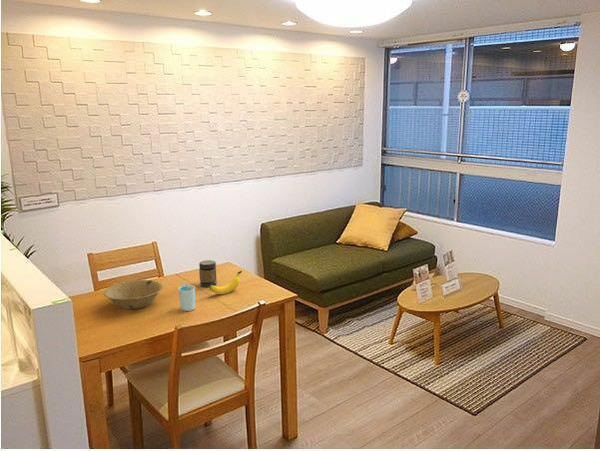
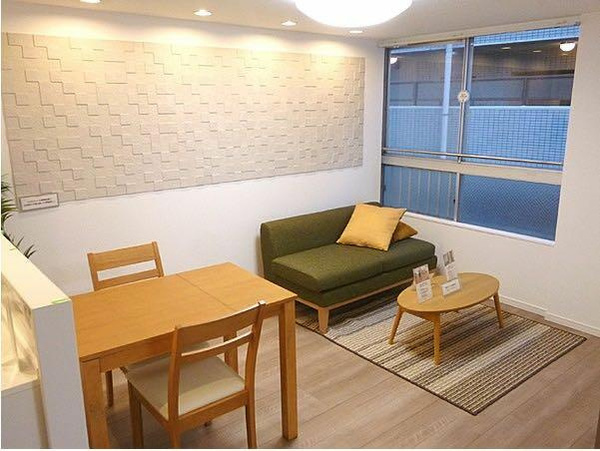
- bowl (134, 296)
- cup (187, 296)
- banana (227, 284)
- jar (207, 273)
